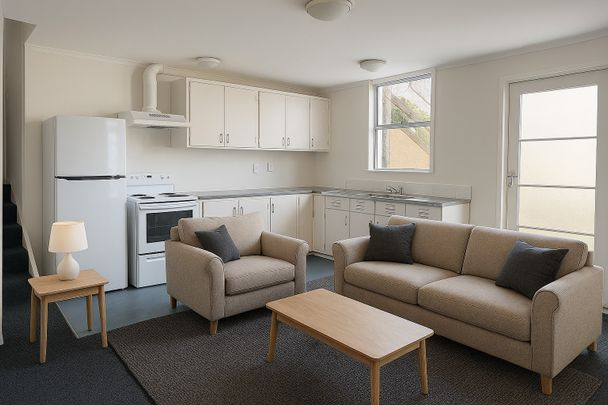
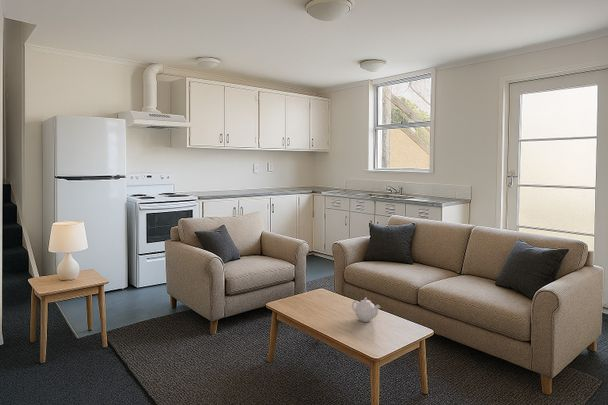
+ teapot (365, 308)
